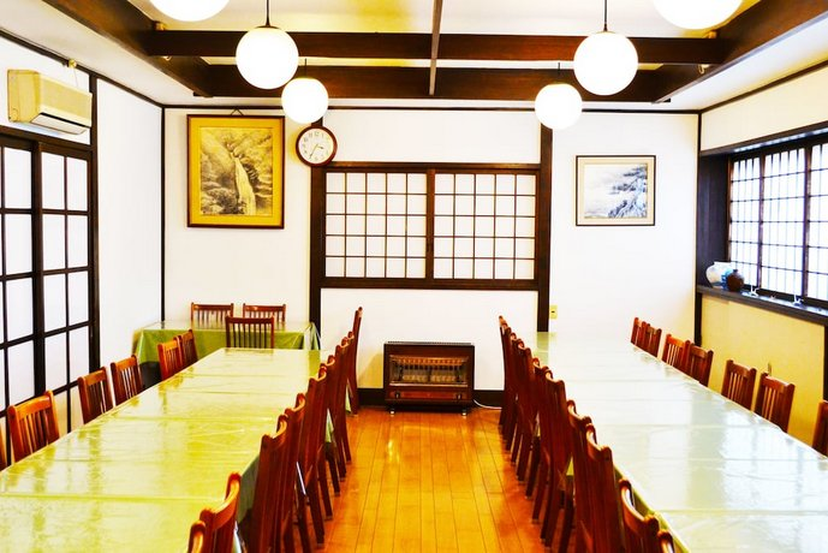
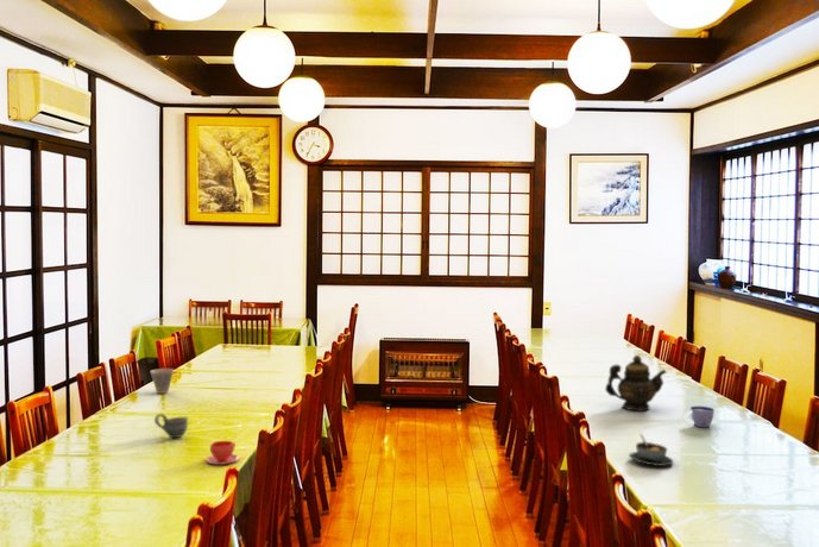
+ teacup (222, 451)
+ cup (162, 381)
+ cup (172, 425)
+ teapot (635, 381)
+ cup (698, 416)
+ soup bowl (650, 451)
